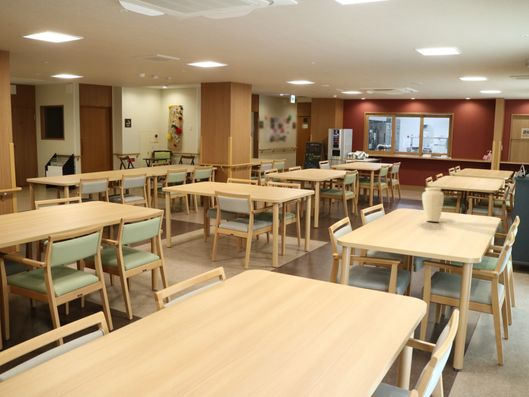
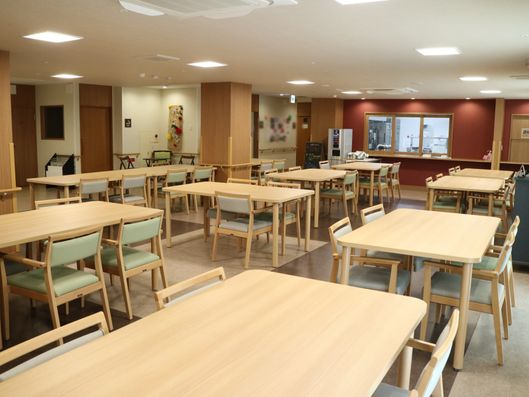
- vase (432, 204)
